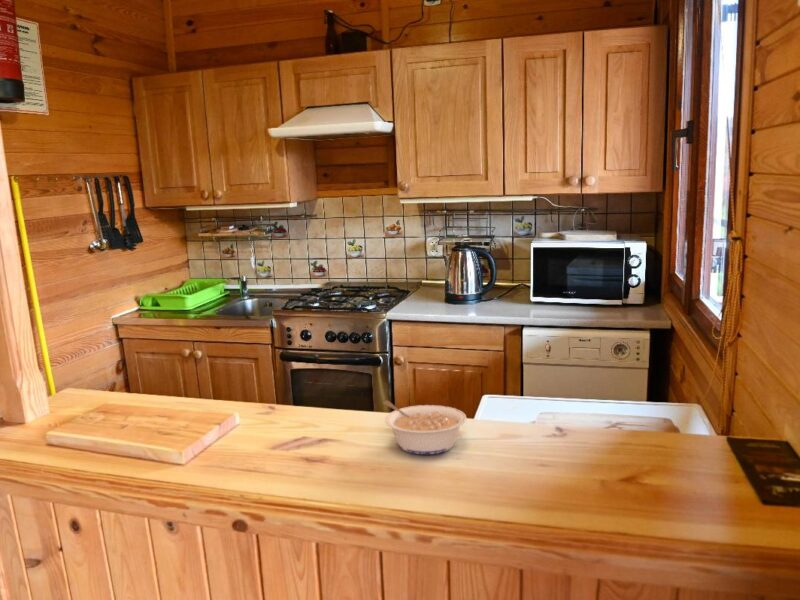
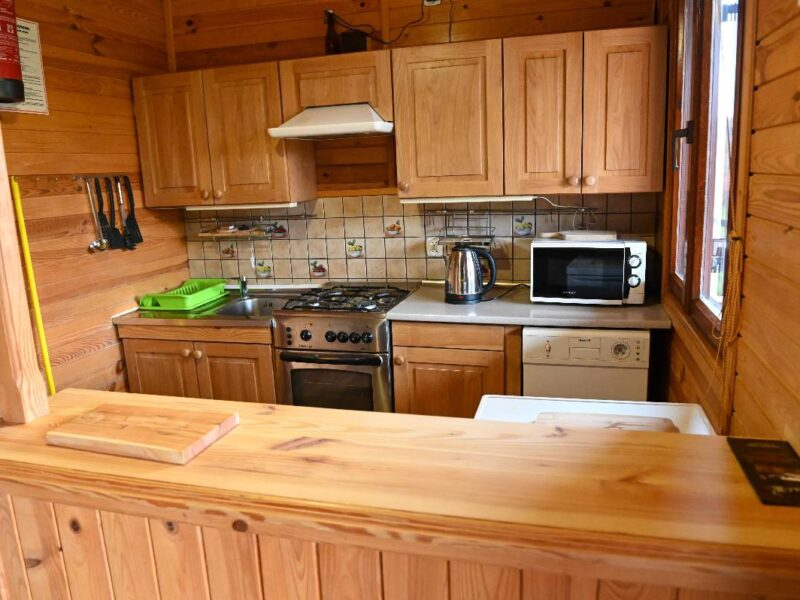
- legume (422, 428)
